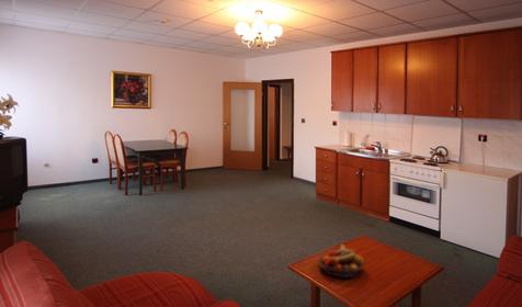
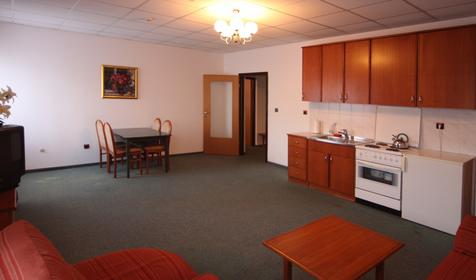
- fruit bowl (340, 259)
